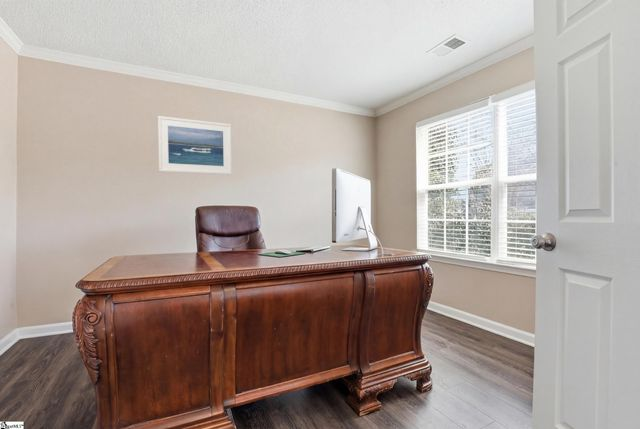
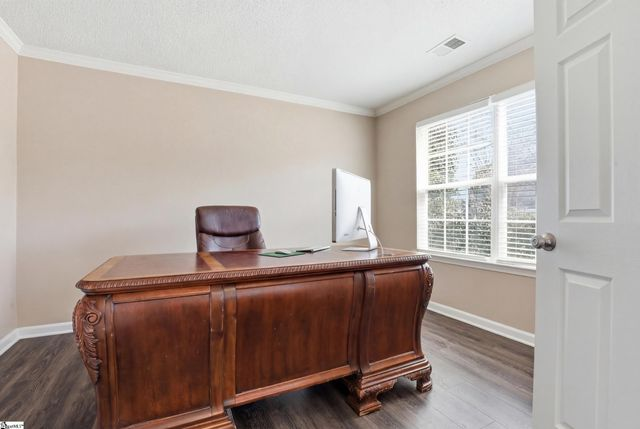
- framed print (196, 146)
